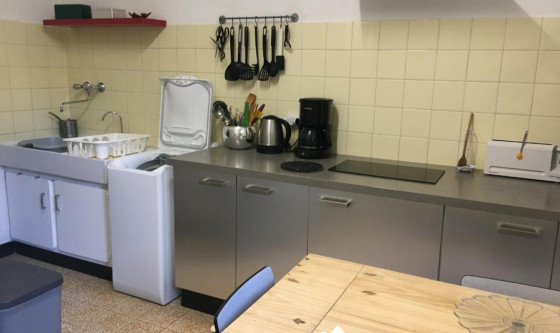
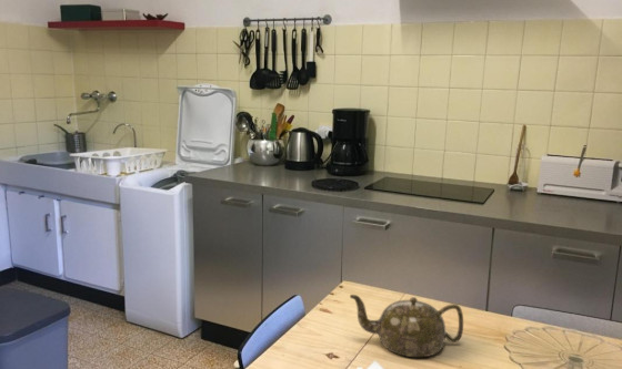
+ teapot (405, 319)
